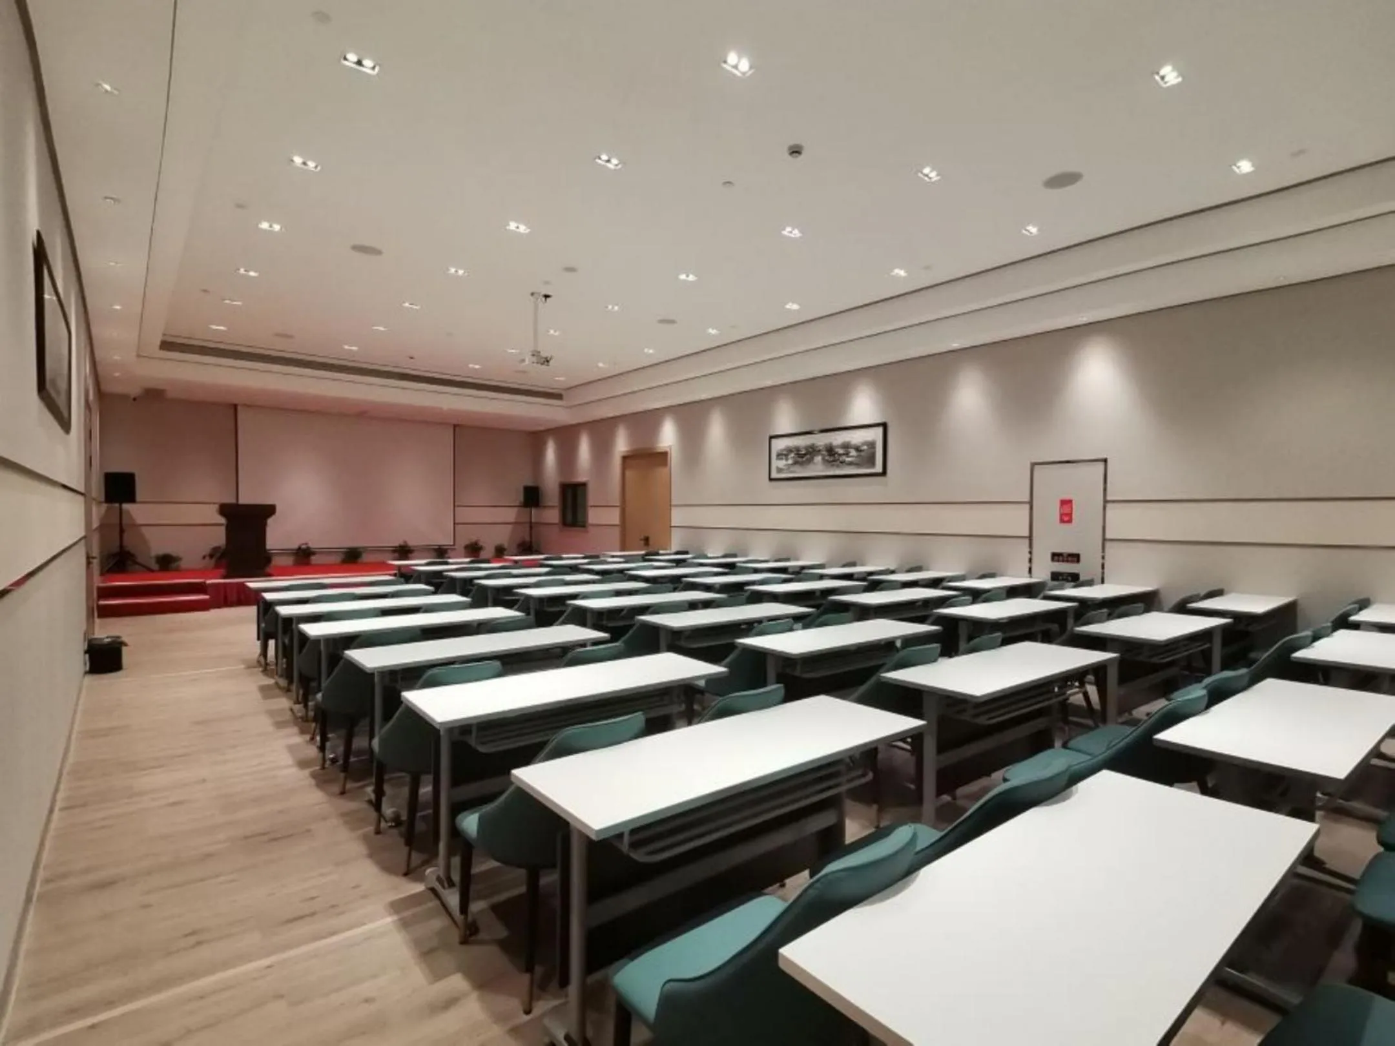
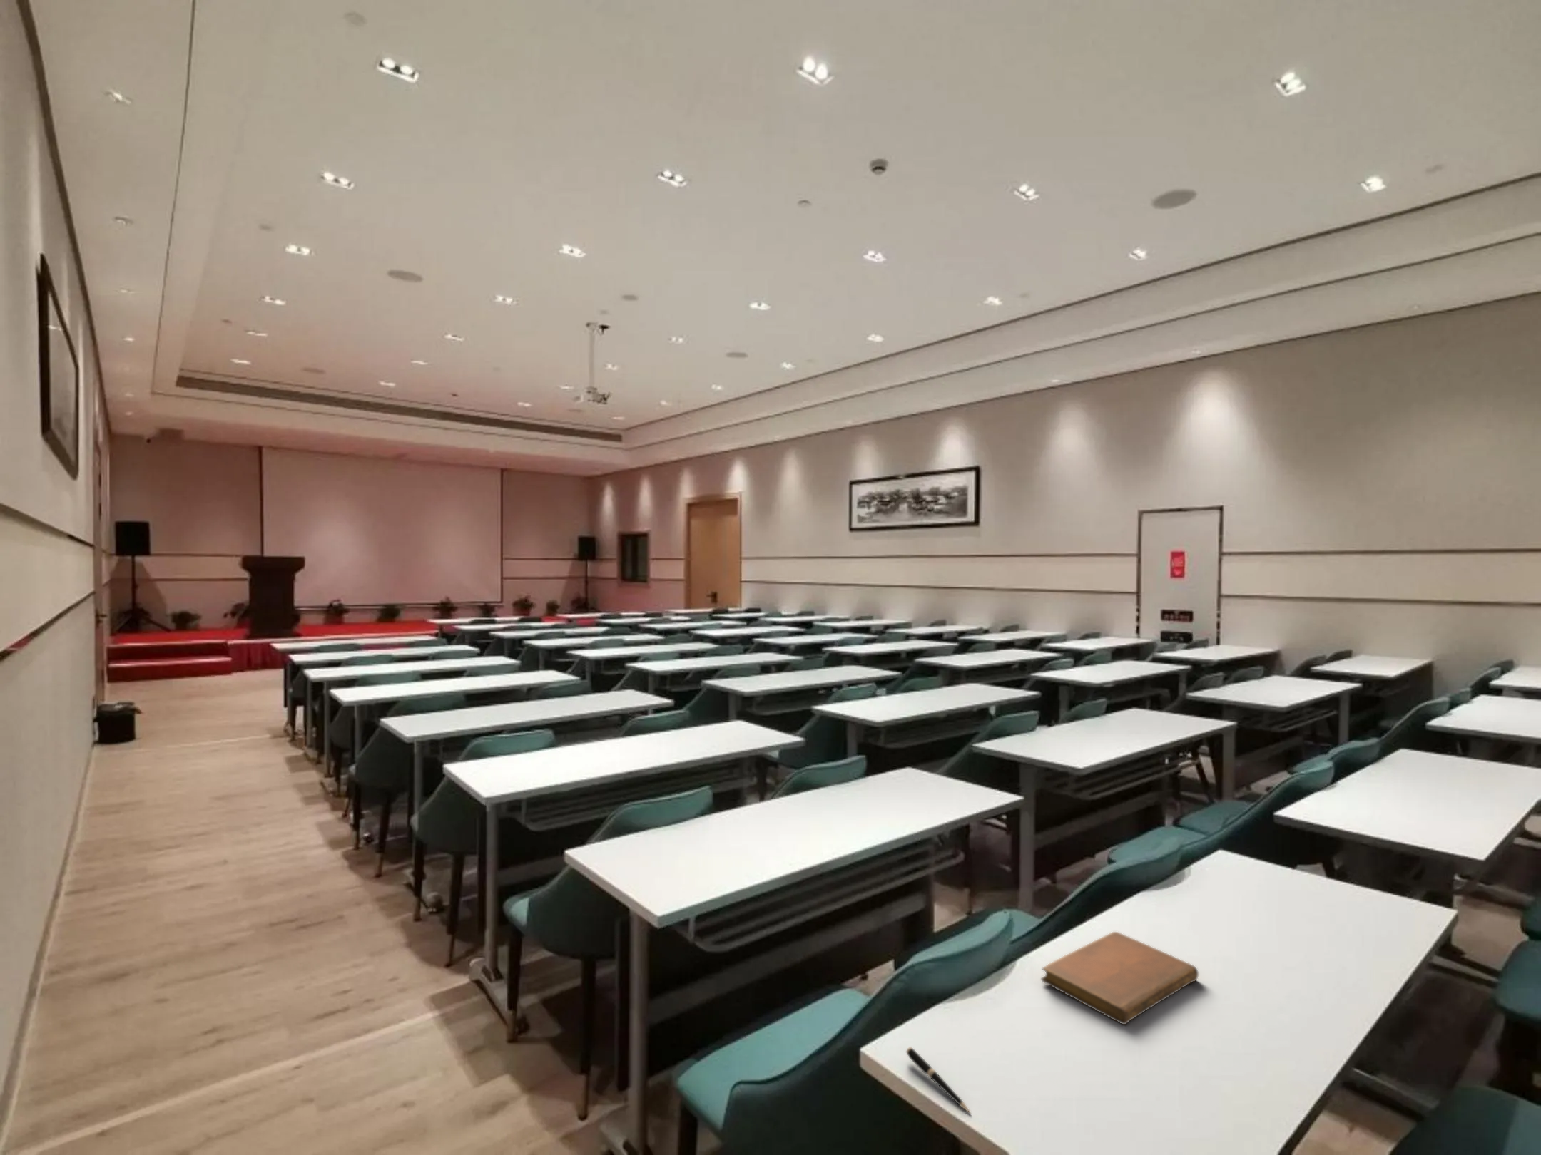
+ notebook (1120, 973)
+ pen (938, 1079)
